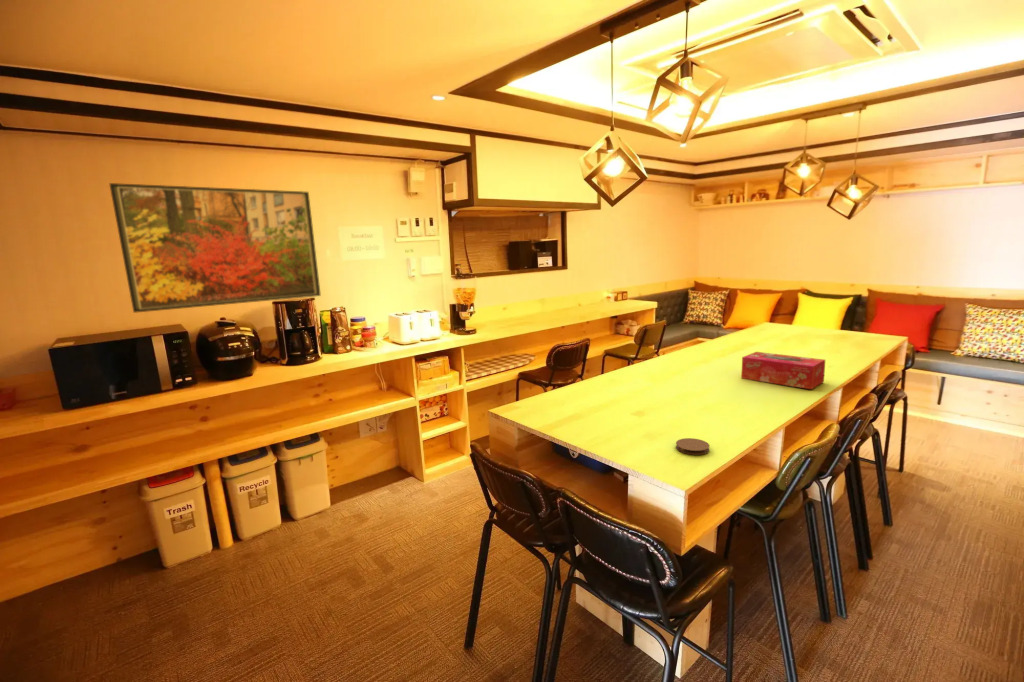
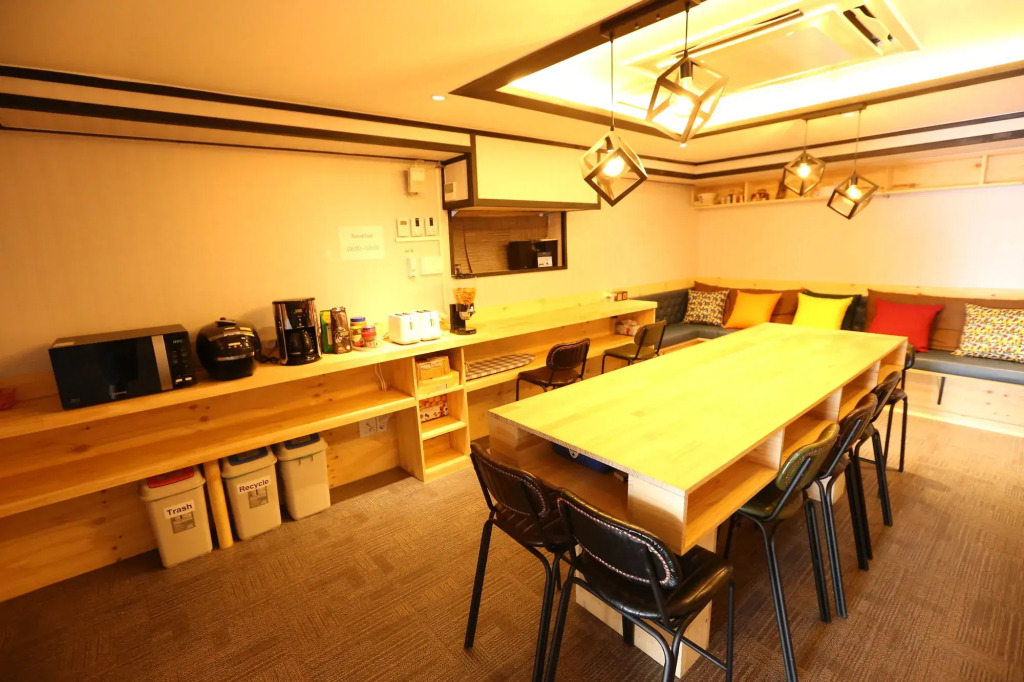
- coaster (692, 446)
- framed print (228, 246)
- tissue box (782, 369)
